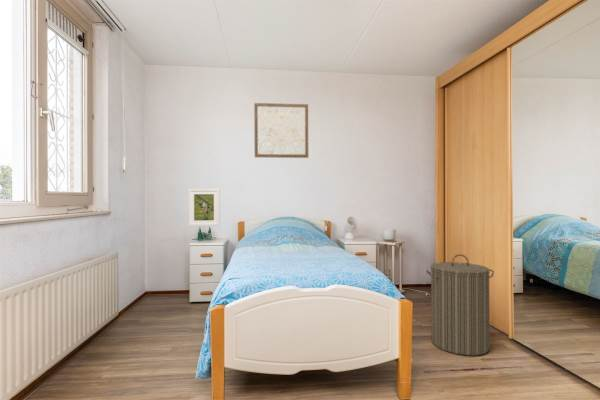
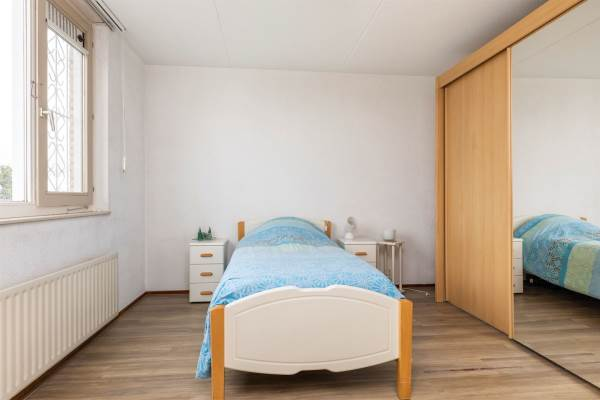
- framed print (204, 207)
- laundry hamper (459, 299)
- wall art (279, 131)
